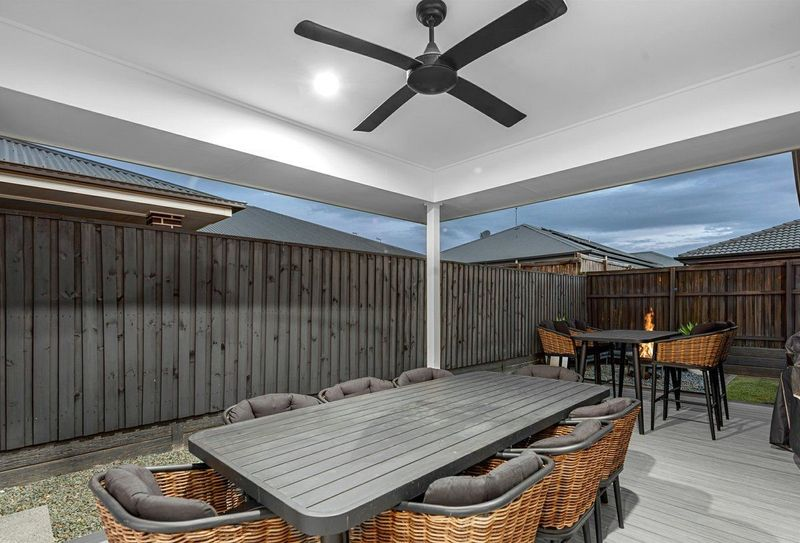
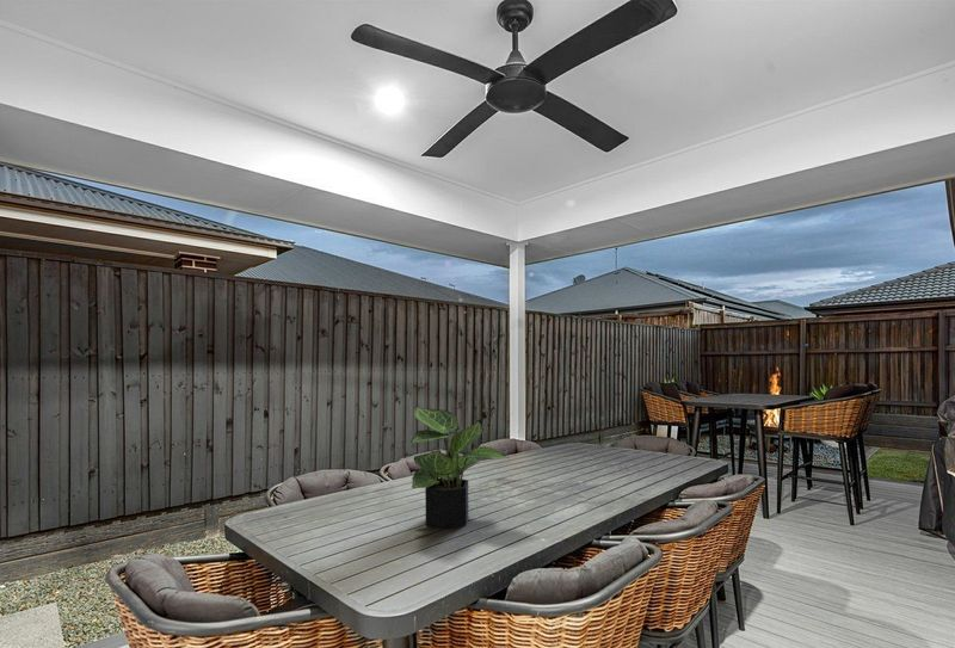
+ potted plant (450, 464)
